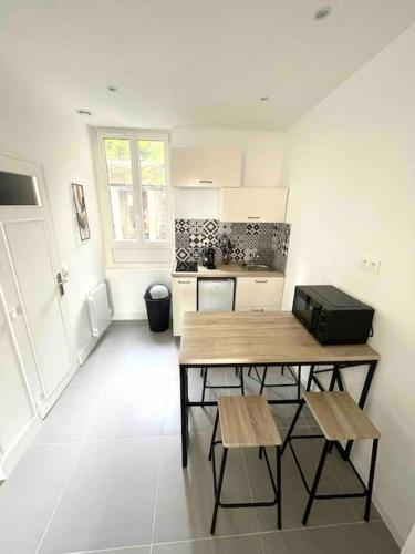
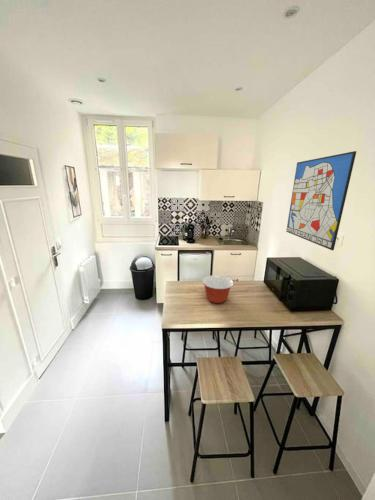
+ wall art (313, 200)
+ mixing bowl (217, 290)
